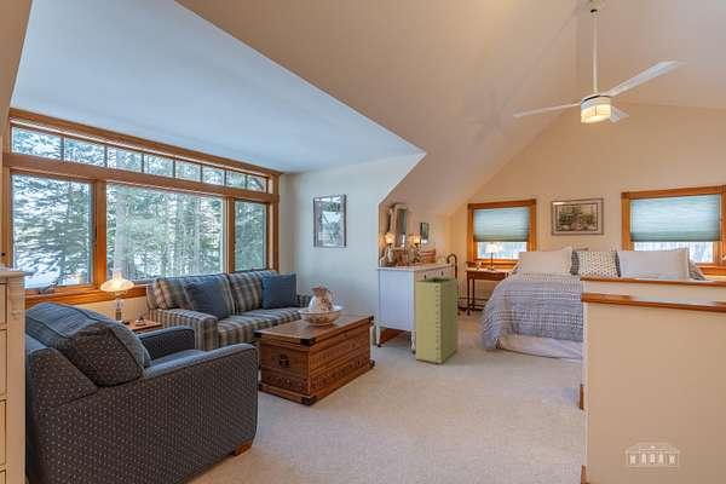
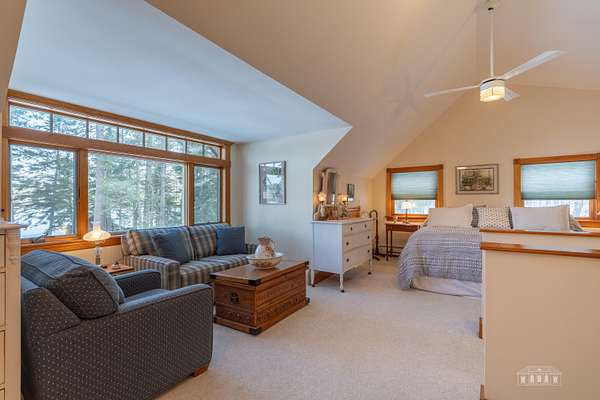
- laundry hamper (437, 317)
